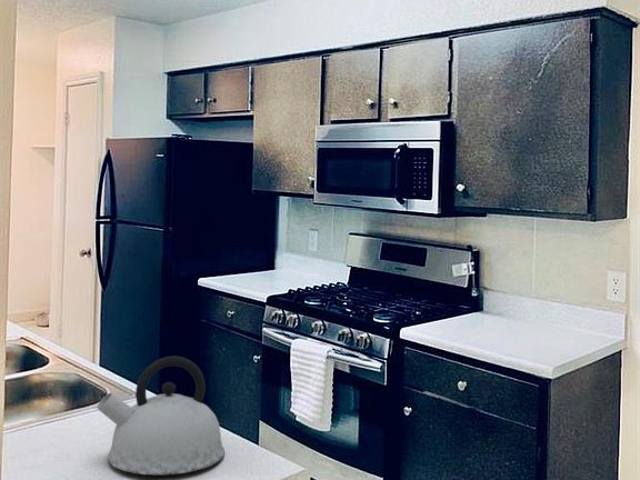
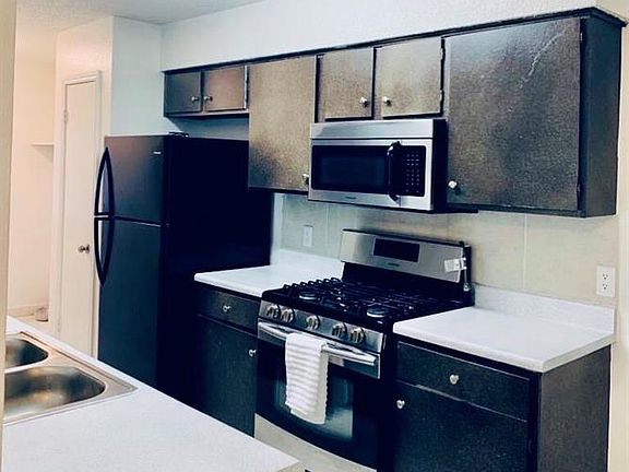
- kettle (162, 406)
